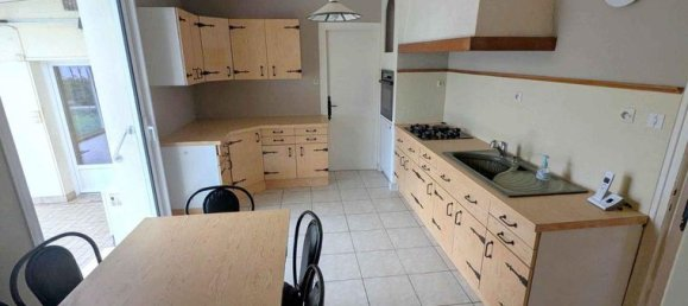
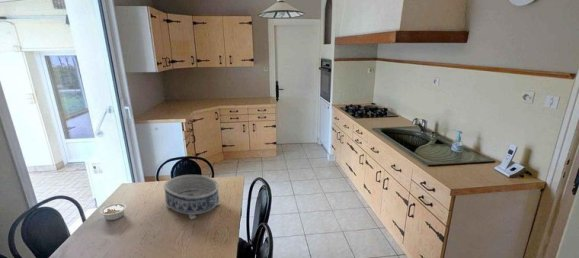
+ legume (114, 211)
+ decorative bowl (192, 195)
